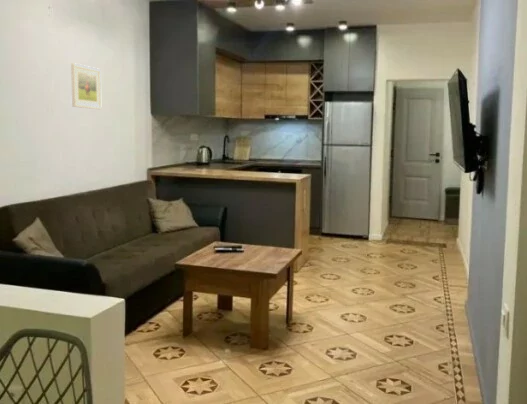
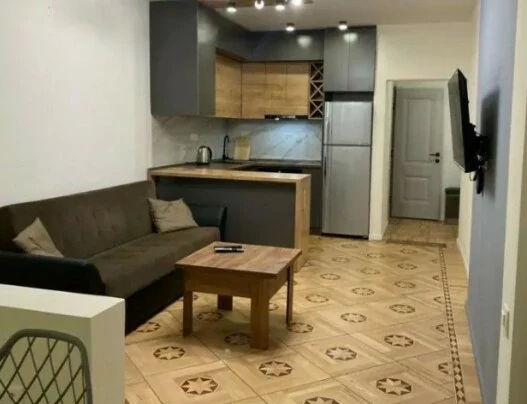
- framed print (87, 87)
